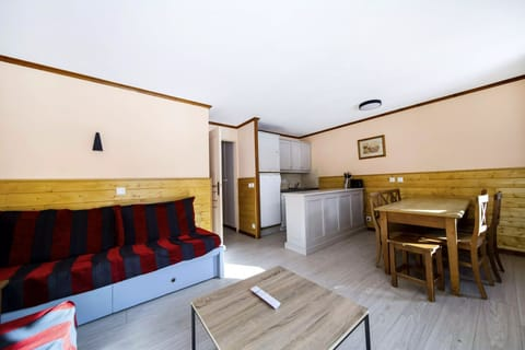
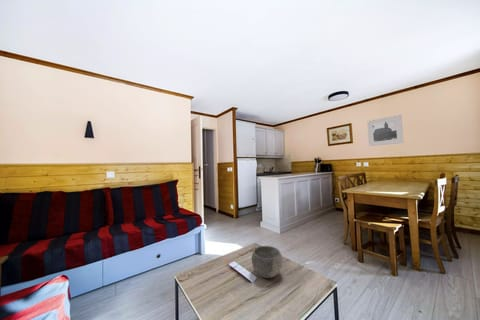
+ bowl (266, 262)
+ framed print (384, 131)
